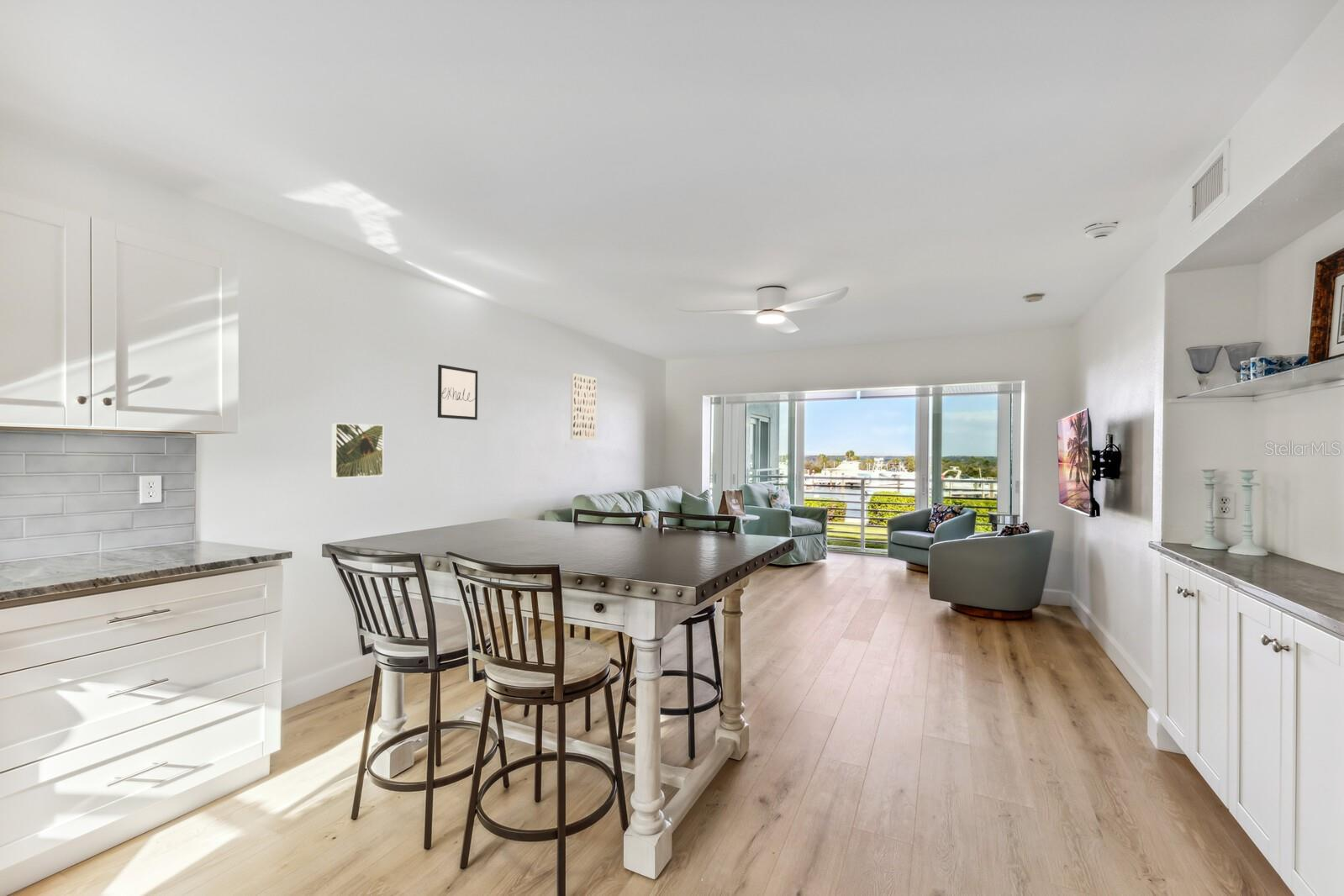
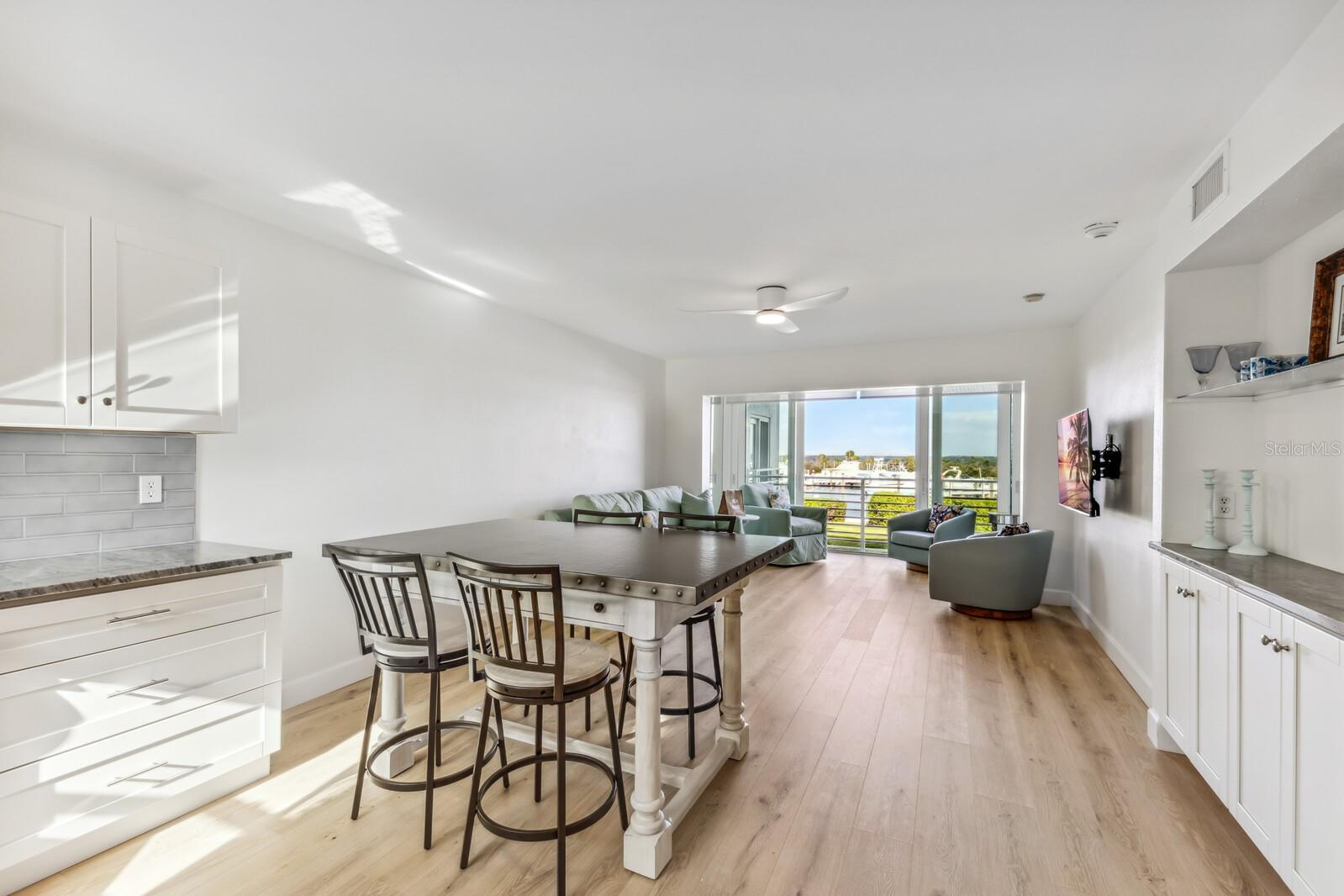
- wall art (583, 407)
- wall art (458, 393)
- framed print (358, 451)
